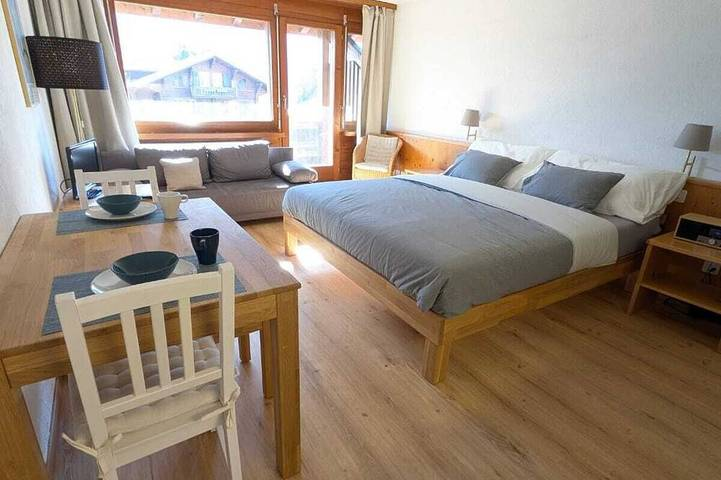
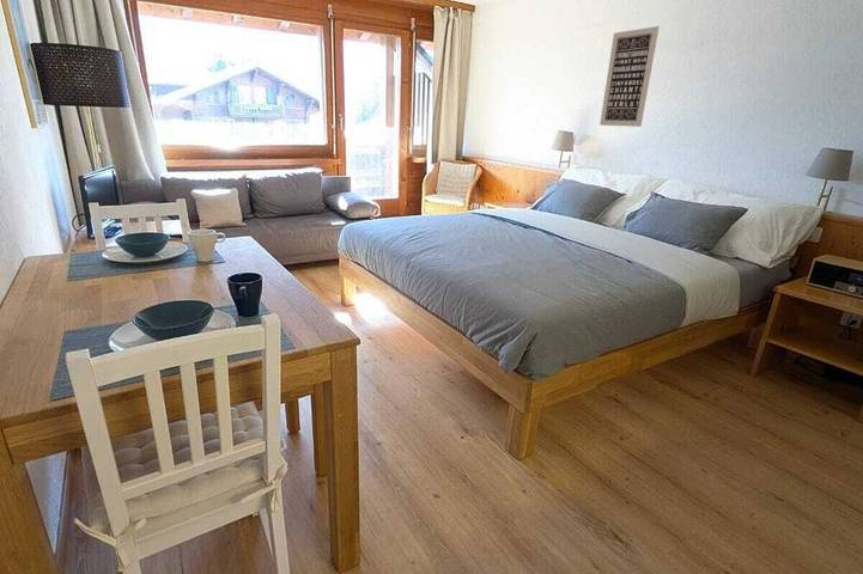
+ wall art (627, 79)
